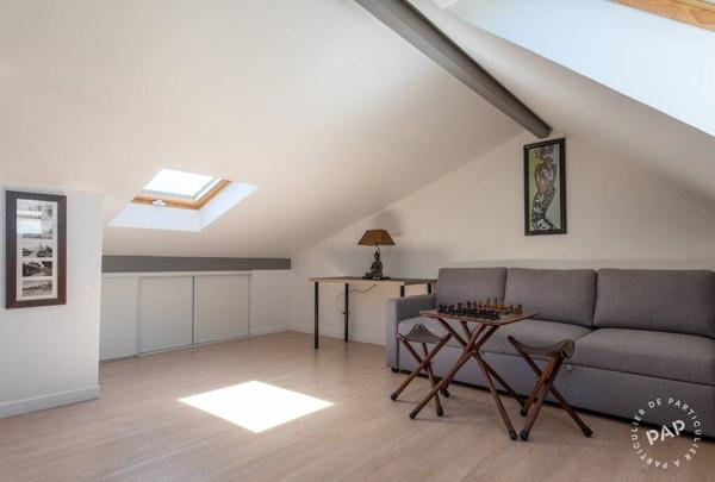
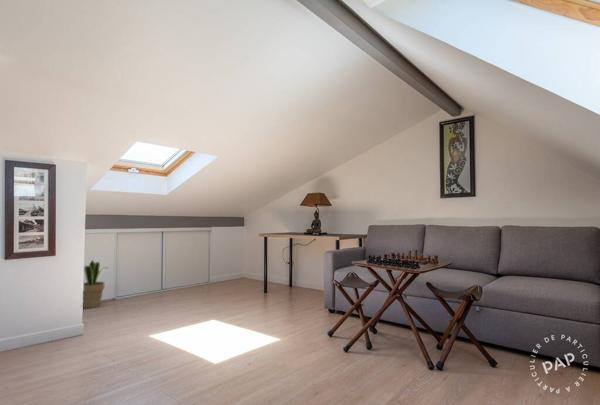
+ potted plant (93, 282)
